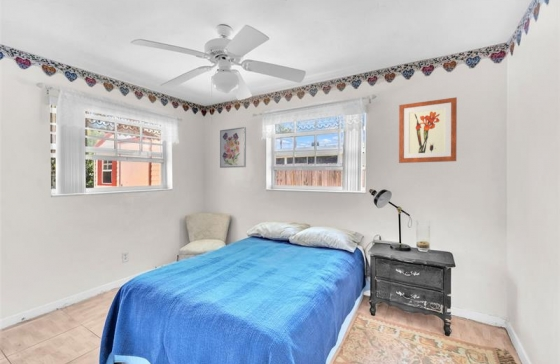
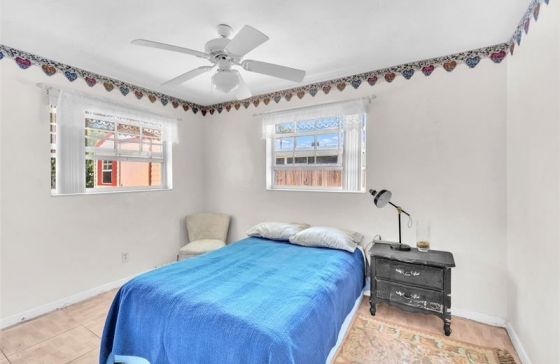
- wall art (232, 148)
- wall art (426, 131)
